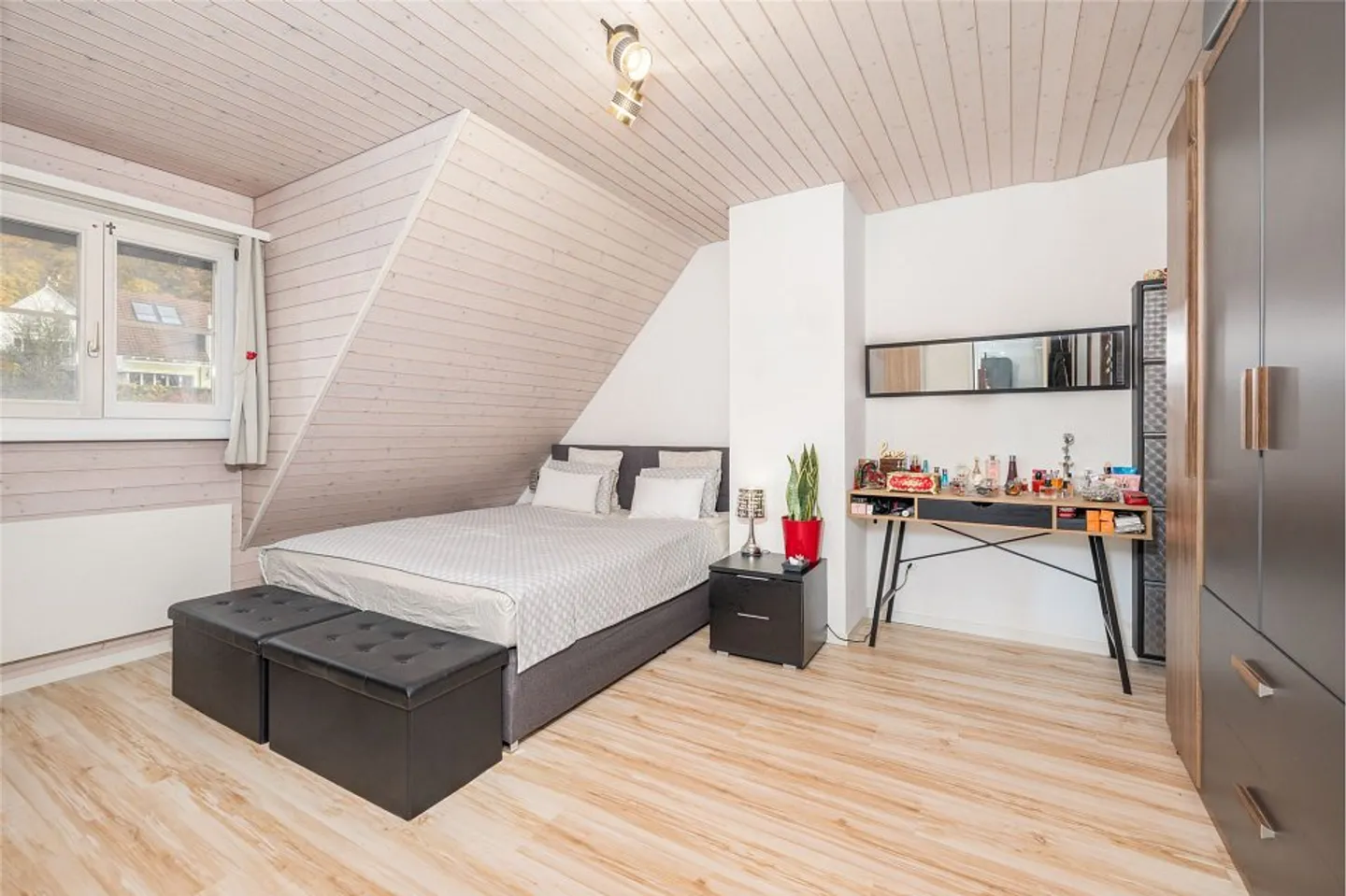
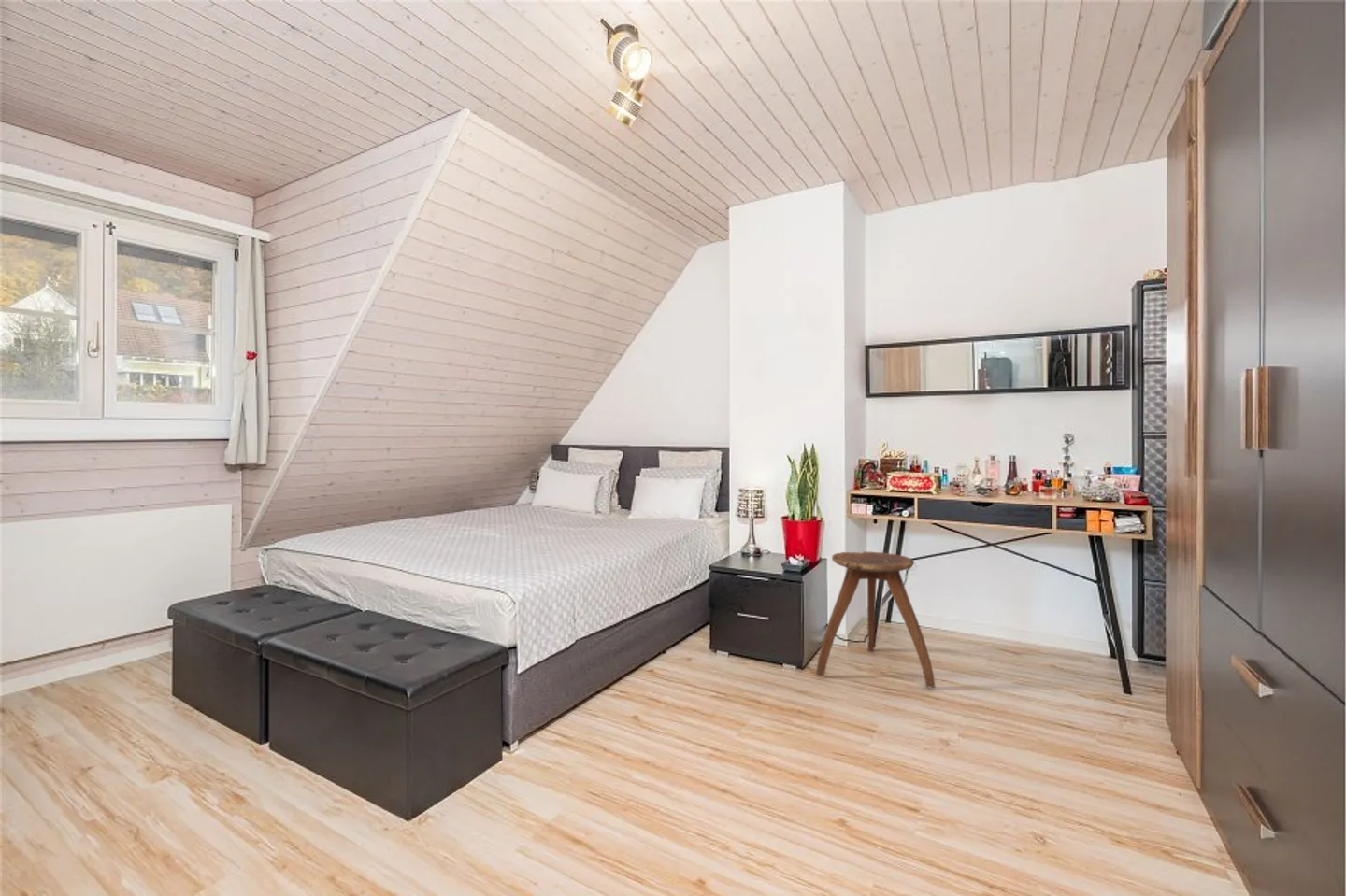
+ stool (874, 612)
